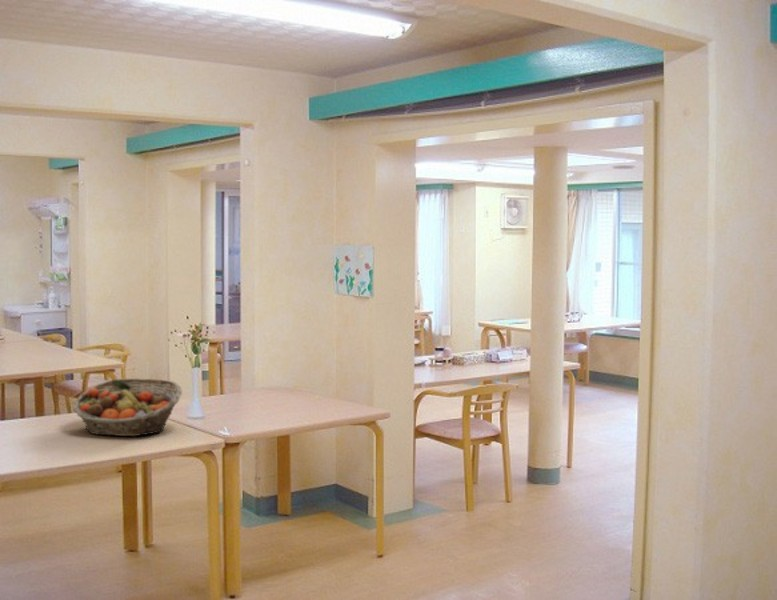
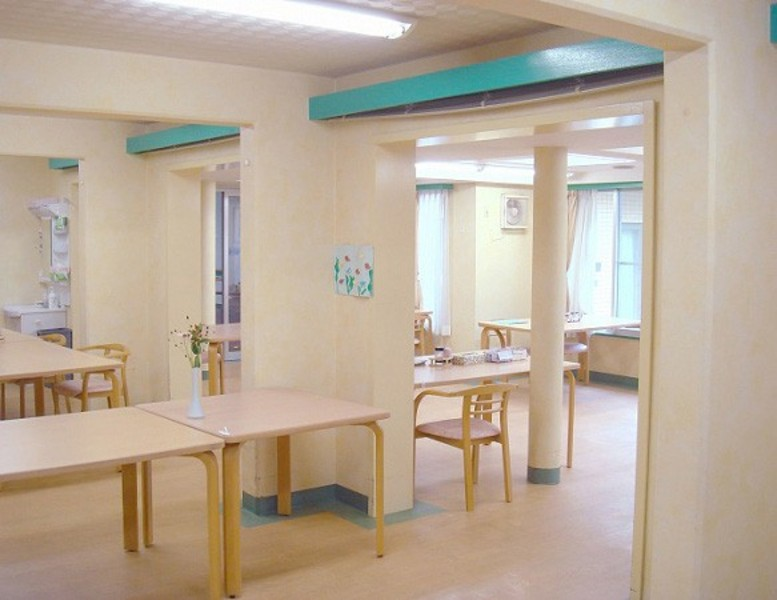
- fruit basket (128, 406)
